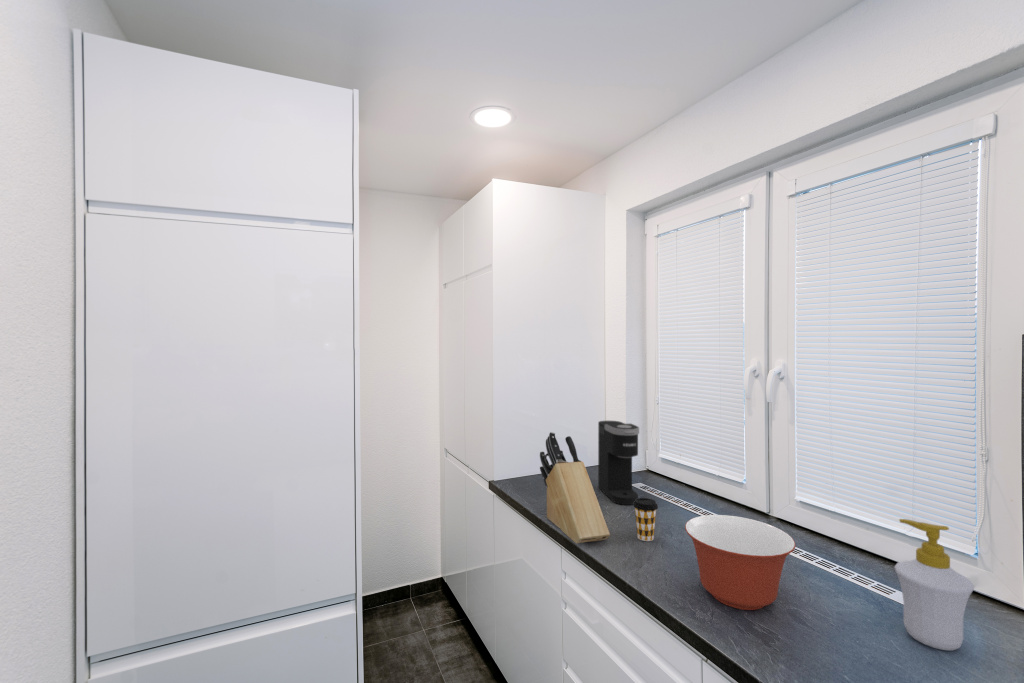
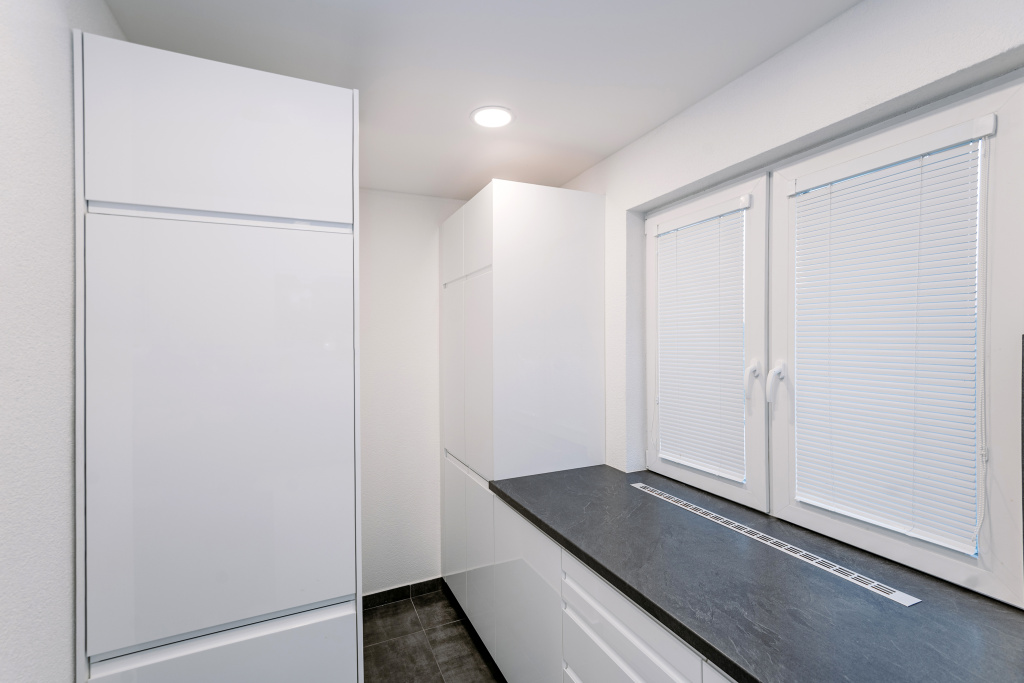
- coffee maker (617, 458)
- soap bottle (932, 581)
- coffee cup (645, 519)
- knife block (570, 481)
- mixing bowl (737, 564)
